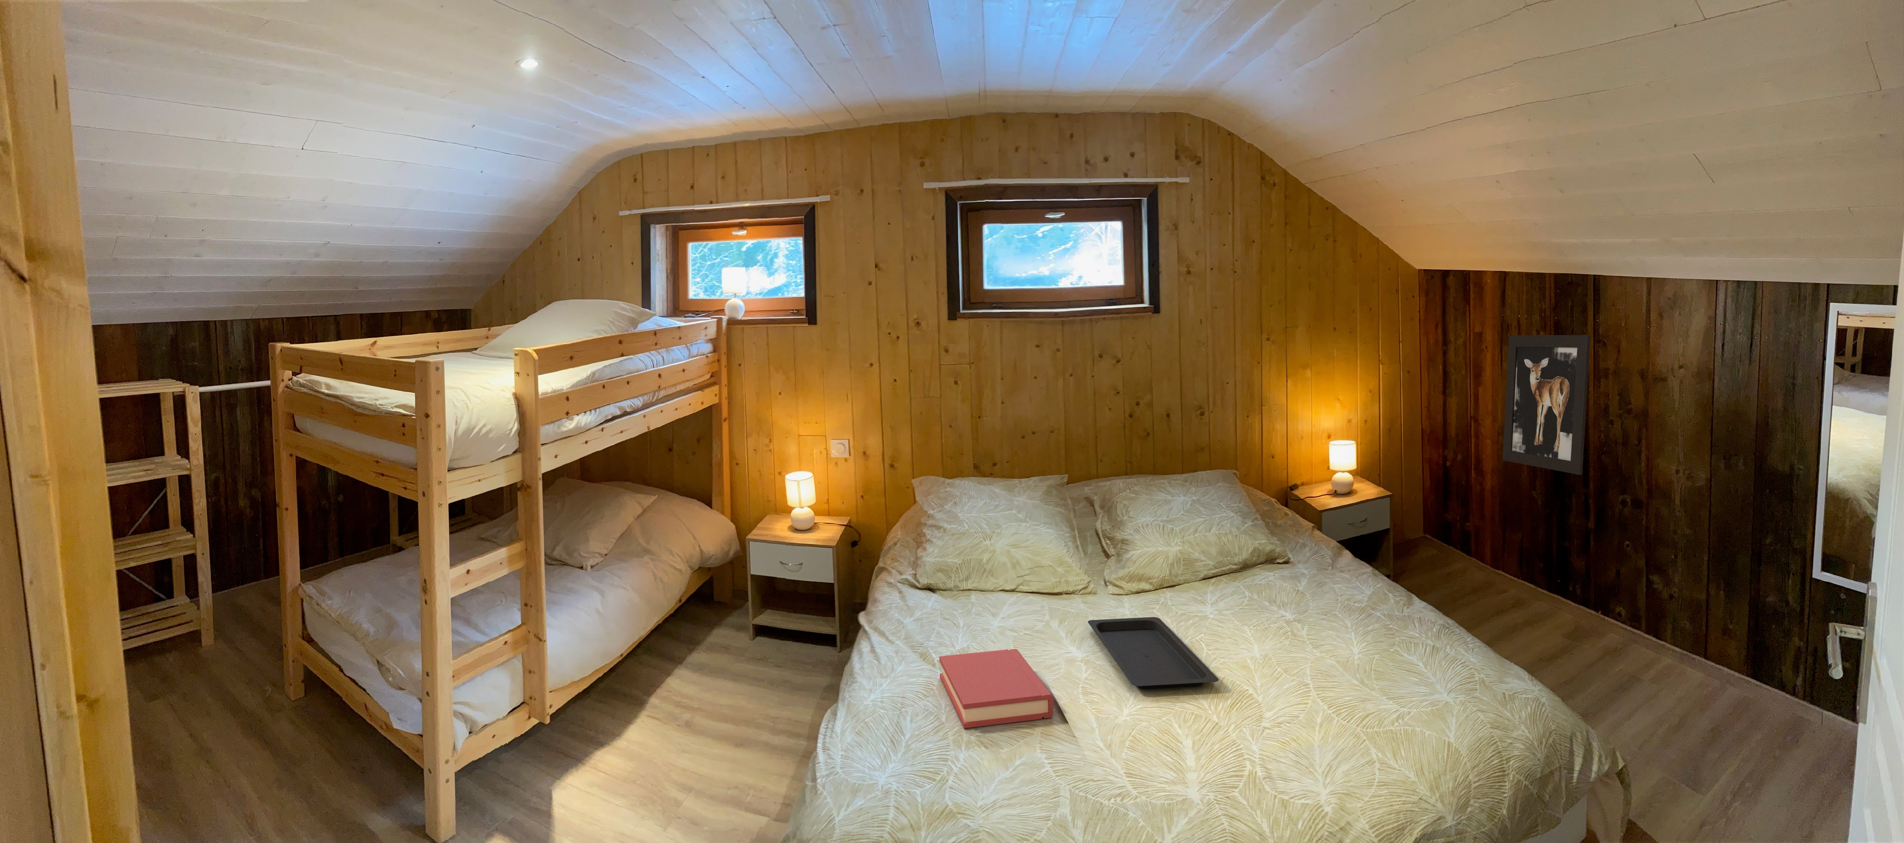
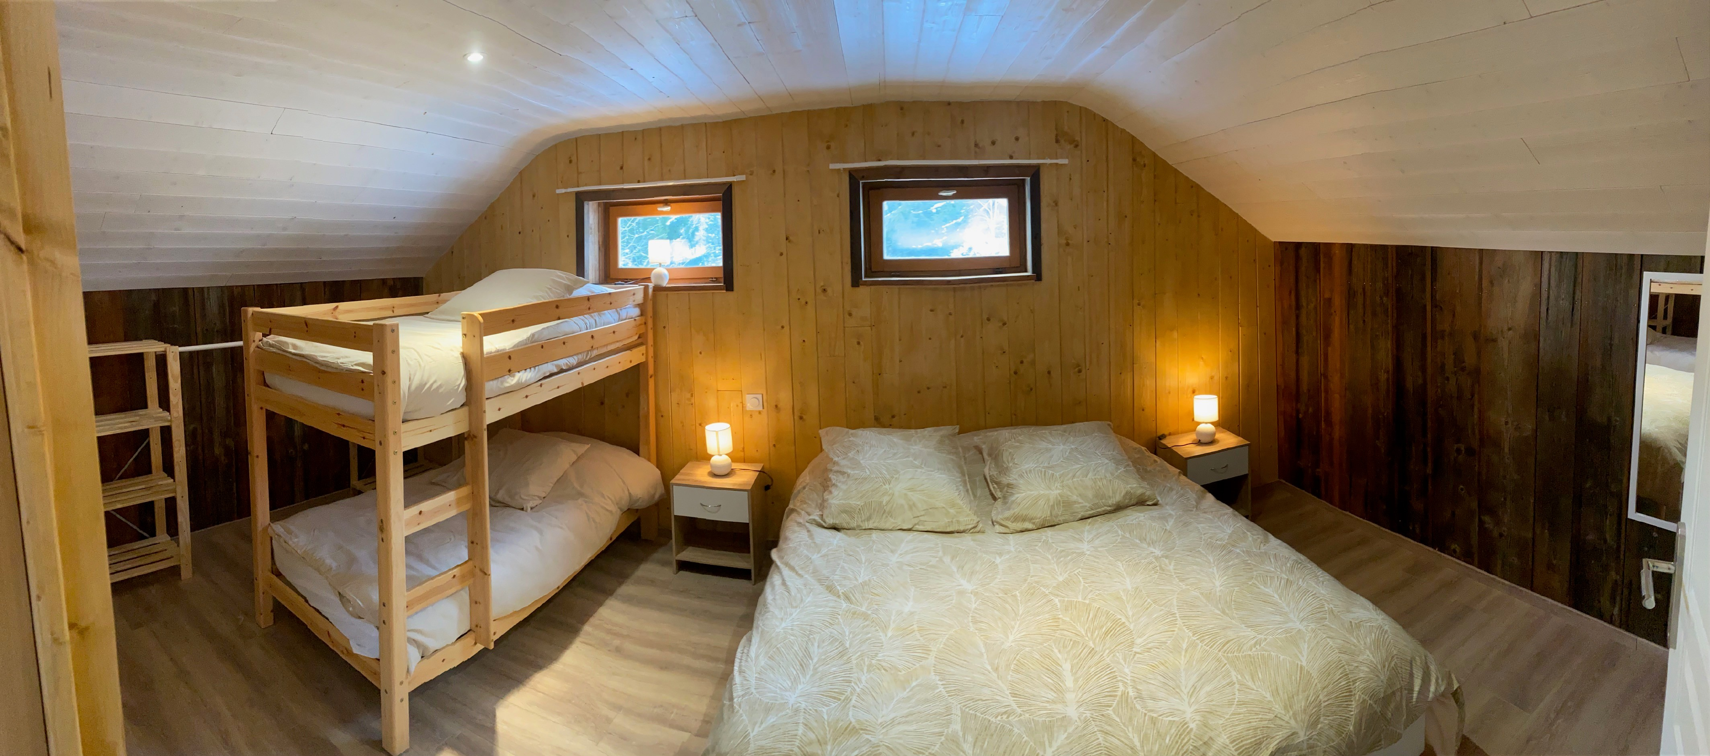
- hardback book (993, 685)
- serving tray (1146, 651)
- wall art (1543, 402)
